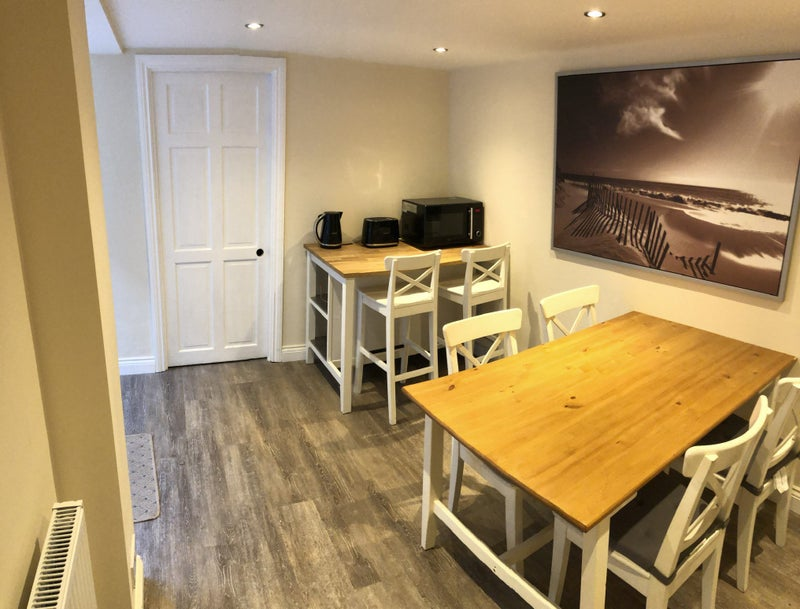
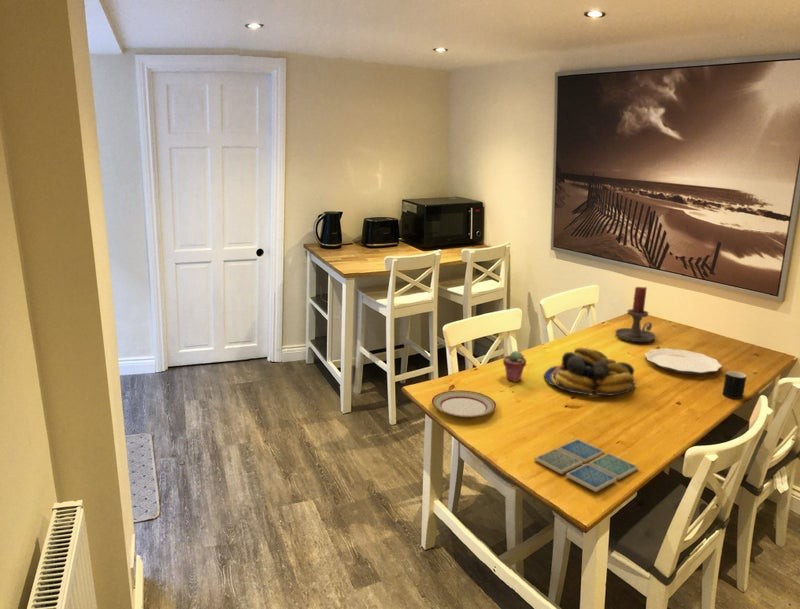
+ candle holder (640, 311)
+ drink coaster (585, 462)
+ potted succulent (514, 364)
+ cup (733, 386)
+ plate (463, 405)
+ plate (681, 362)
+ fruit bowl (590, 365)
